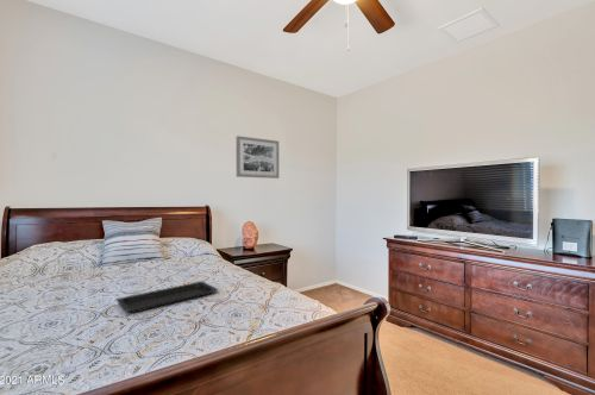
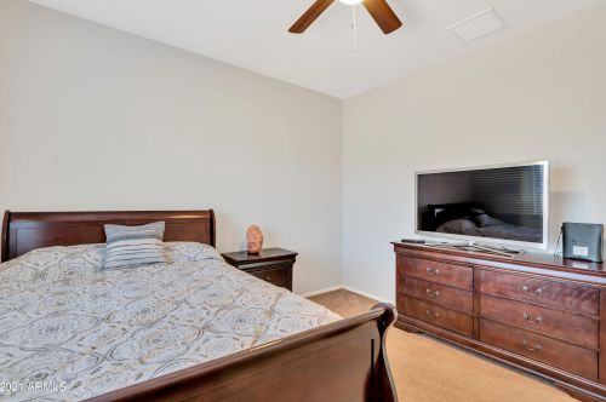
- serving tray (169, 296)
- wall art (258, 157)
